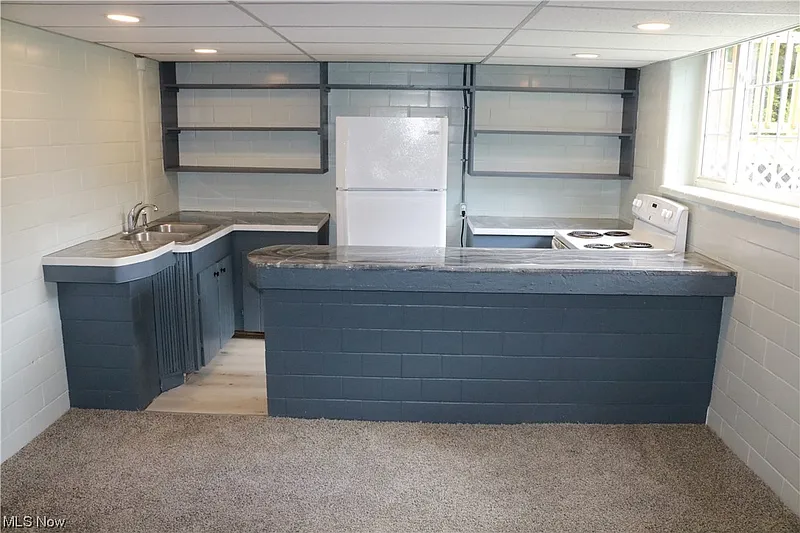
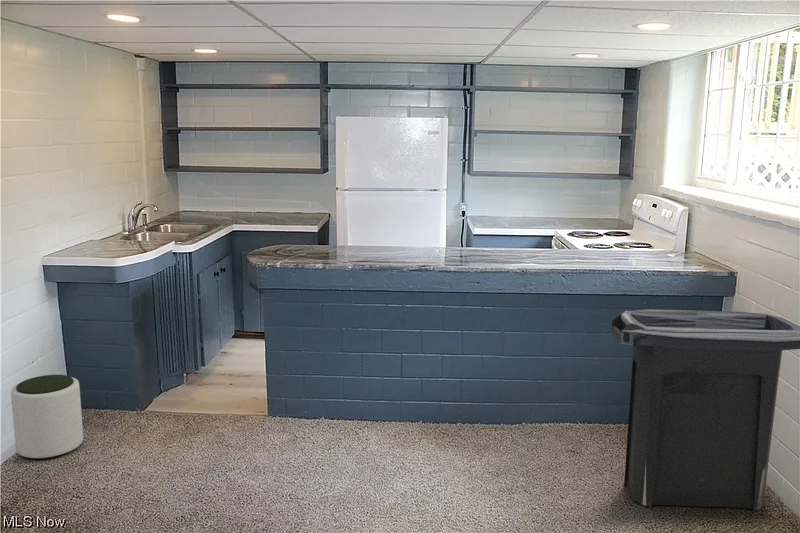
+ plant pot (48, 415)
+ trash can (700, 409)
